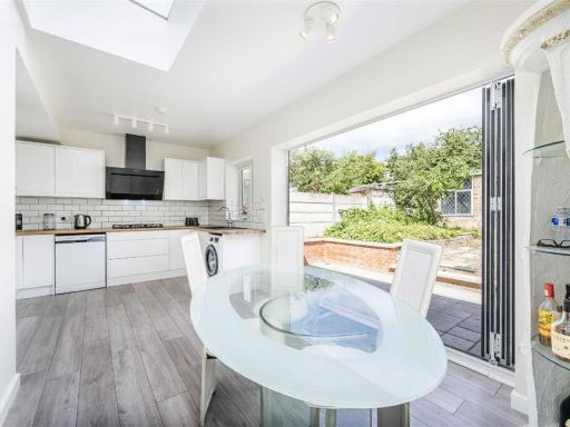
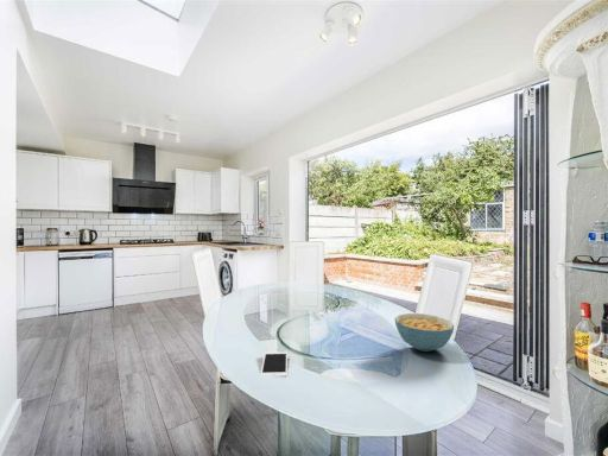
+ cell phone (274, 363)
+ cereal bowl (423, 334)
